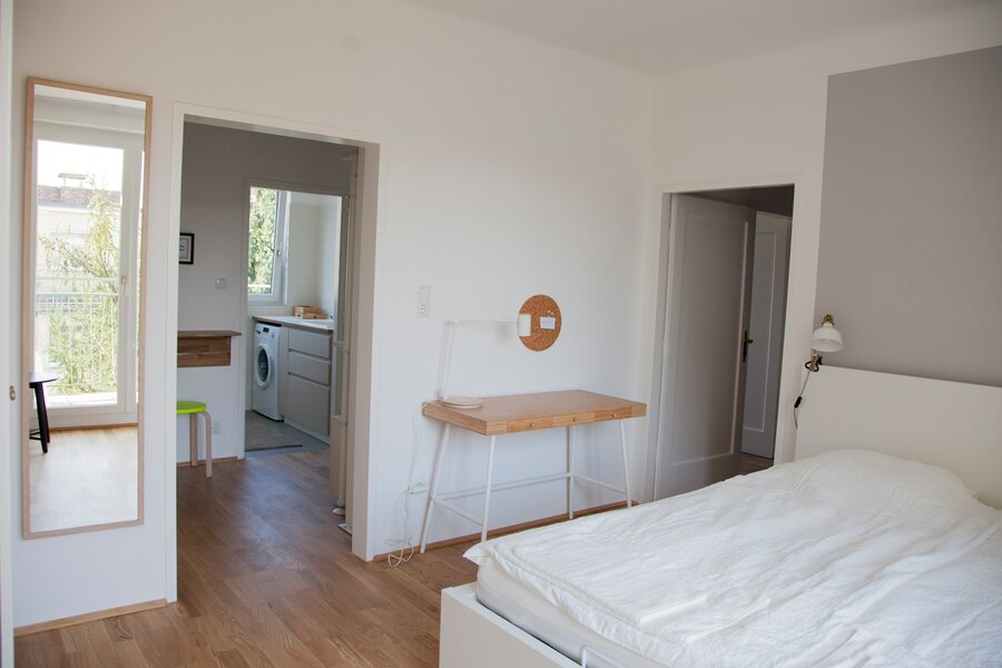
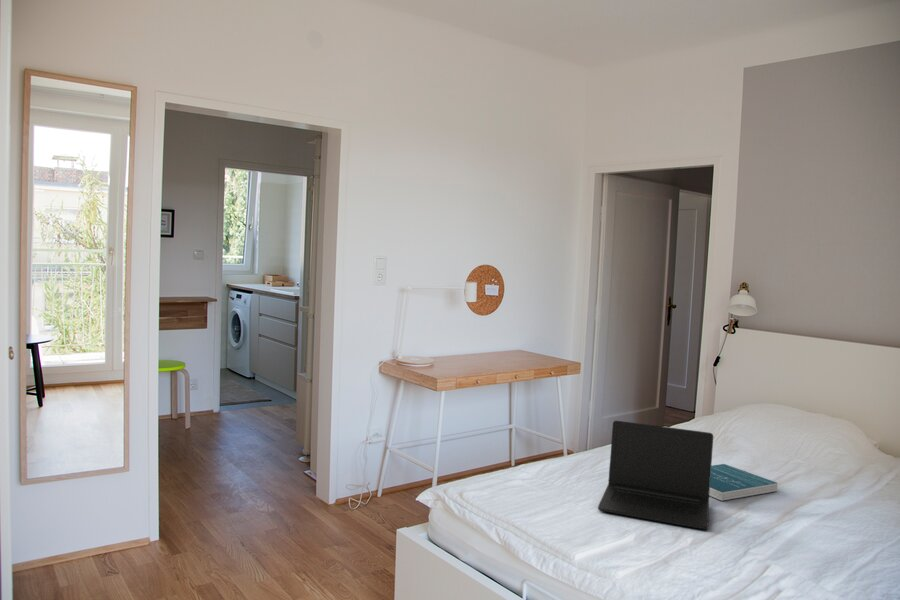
+ book (722, 480)
+ laptop (656, 471)
